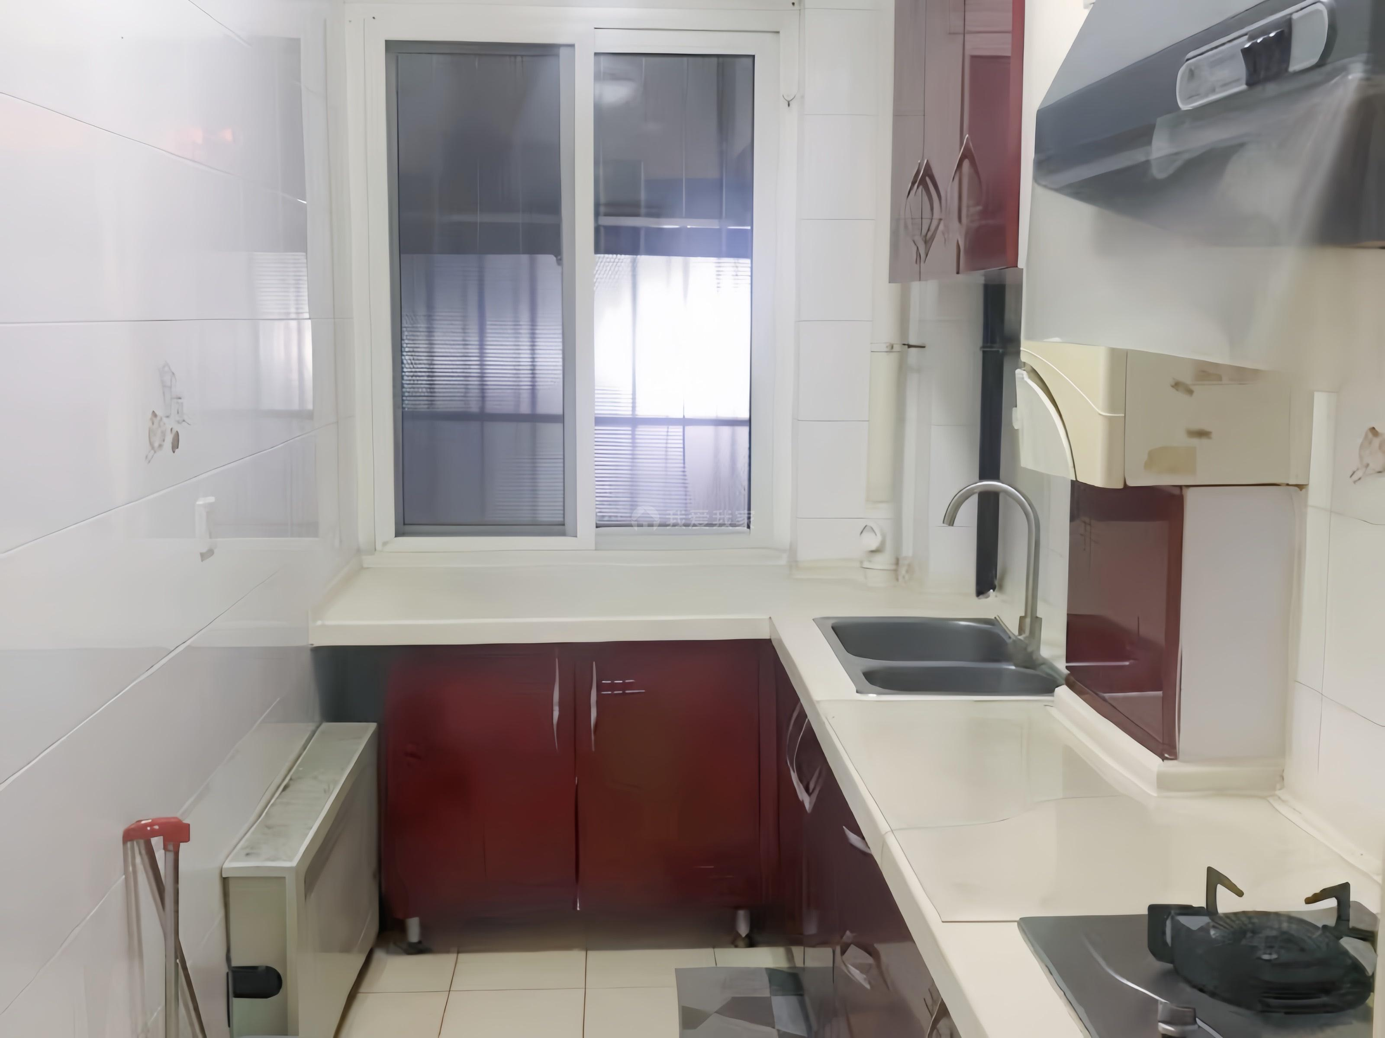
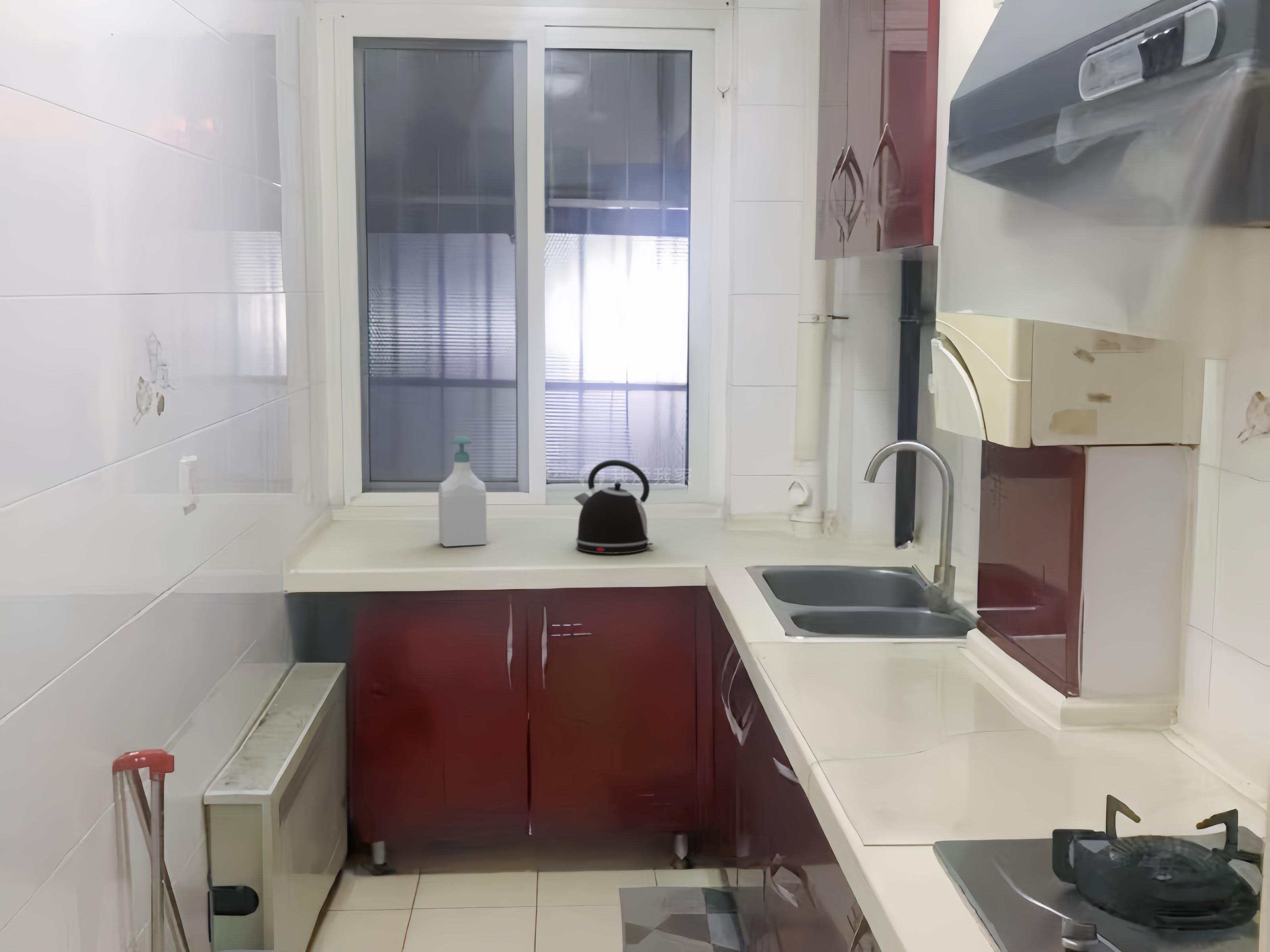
+ soap bottle (461, 489)
+ kettle (613, 503)
